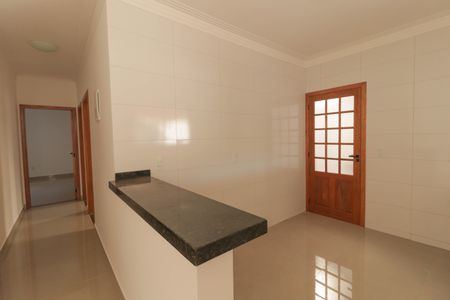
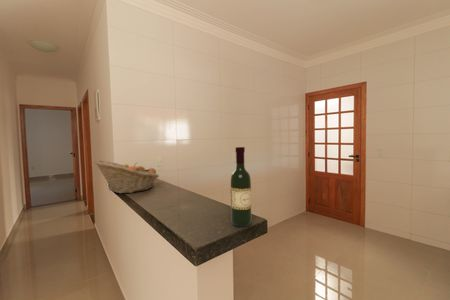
+ fruit basket (127, 173)
+ wine bottle (240, 185)
